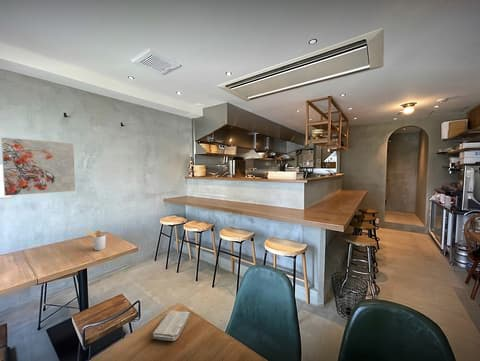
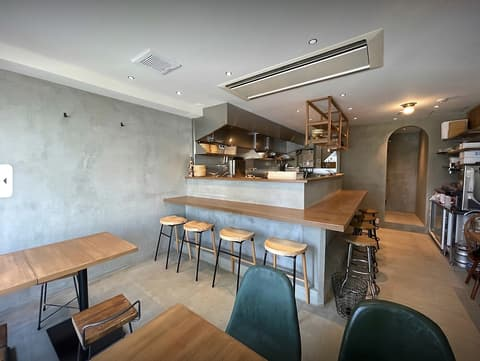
- utensil holder (96, 239)
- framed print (42, 167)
- washcloth (172, 323)
